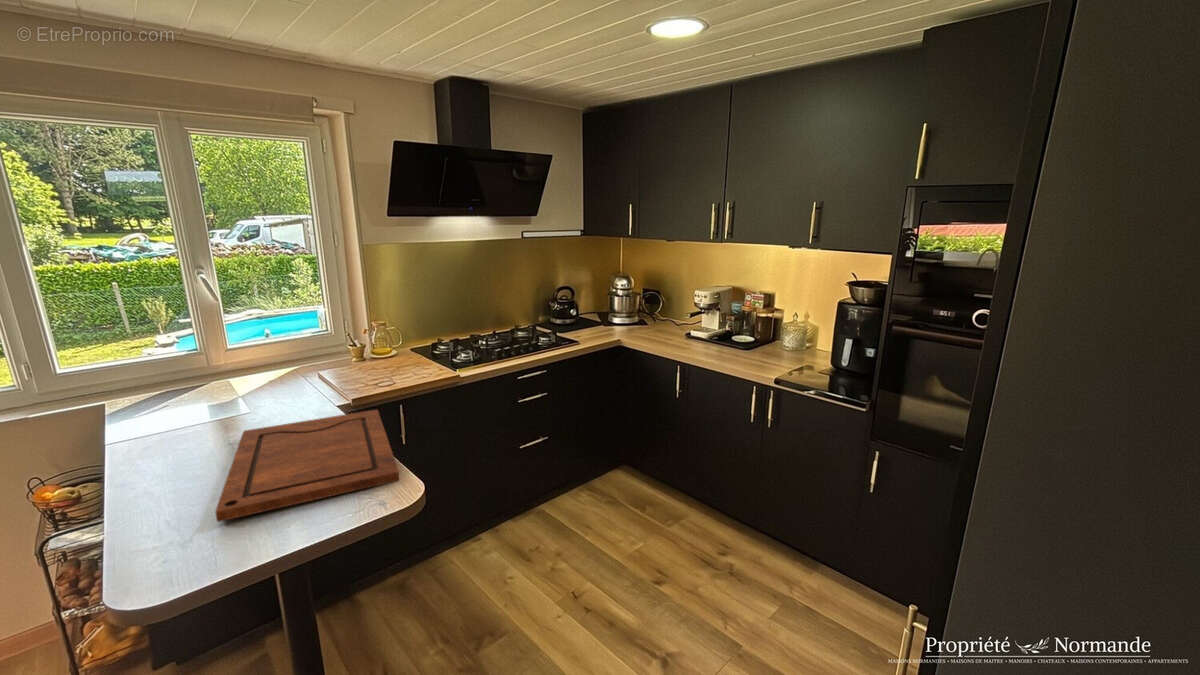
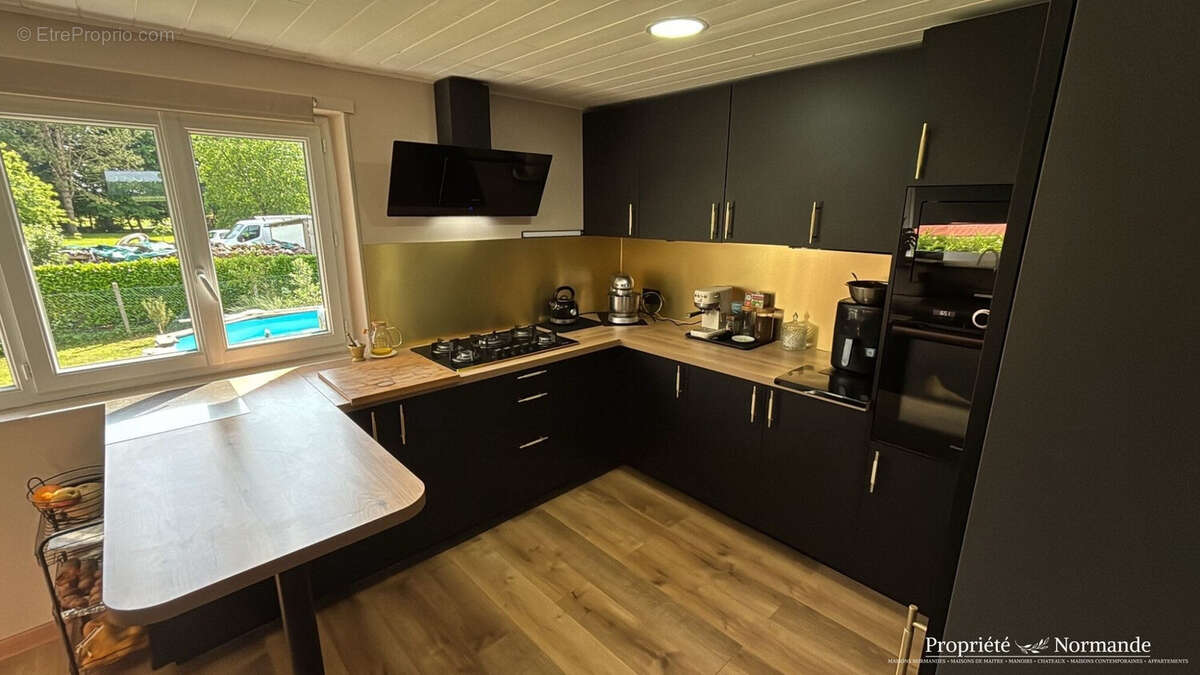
- cutting board (314, 453)
